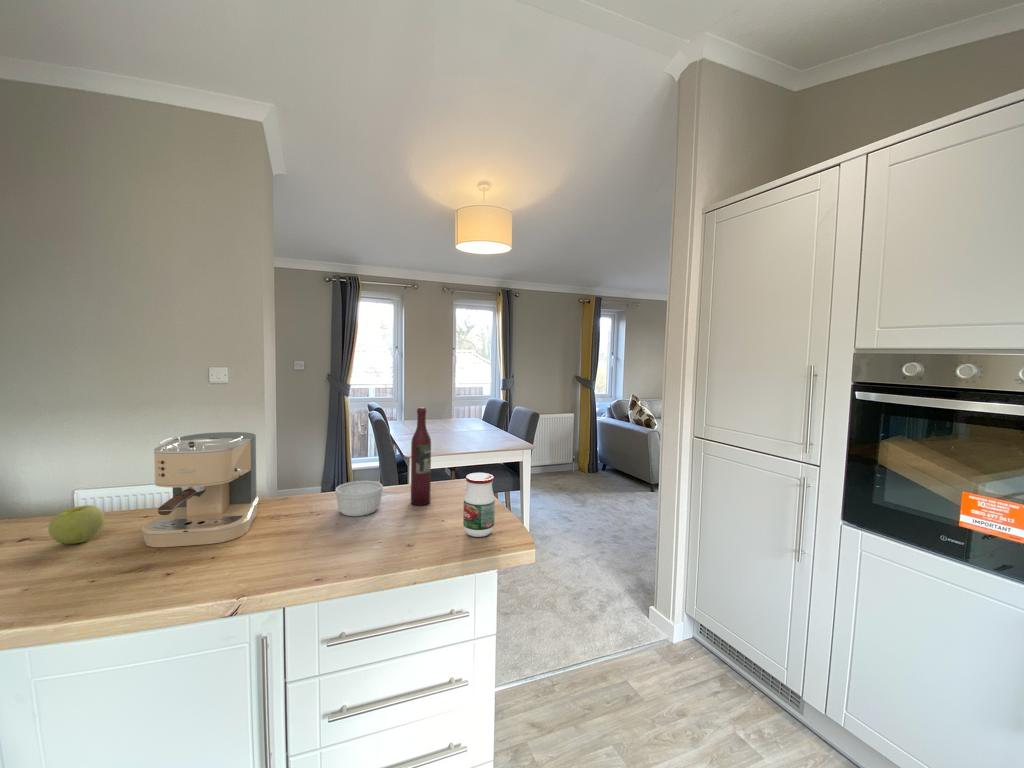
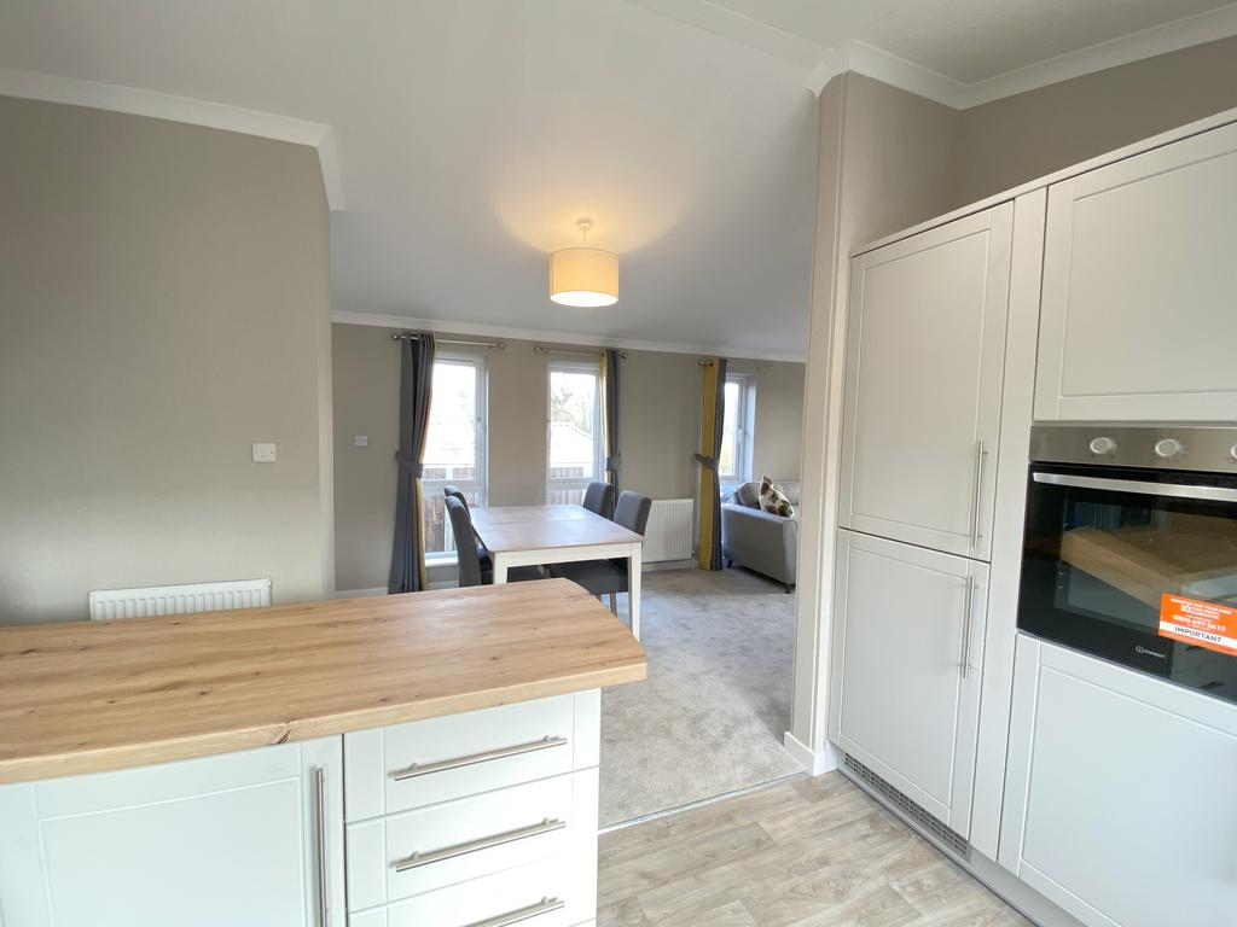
- wine bottle (421, 455)
- apple (77, 524)
- coffee maker (202, 484)
- jar (479, 504)
- ramekin (359, 498)
